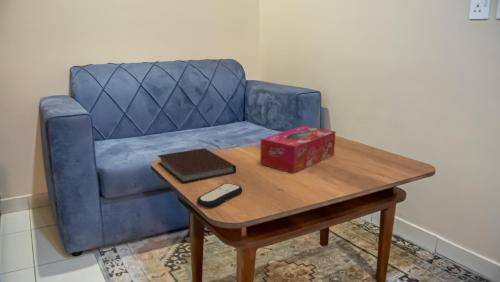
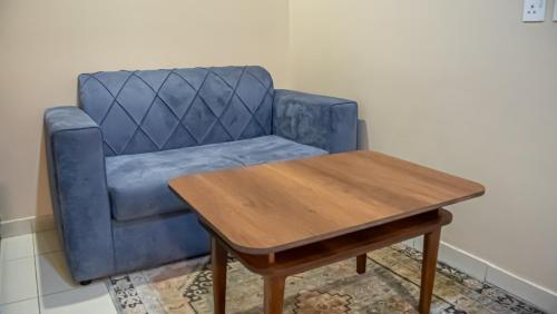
- notebook (195, 163)
- tissue box (299, 147)
- remote control (219, 194)
